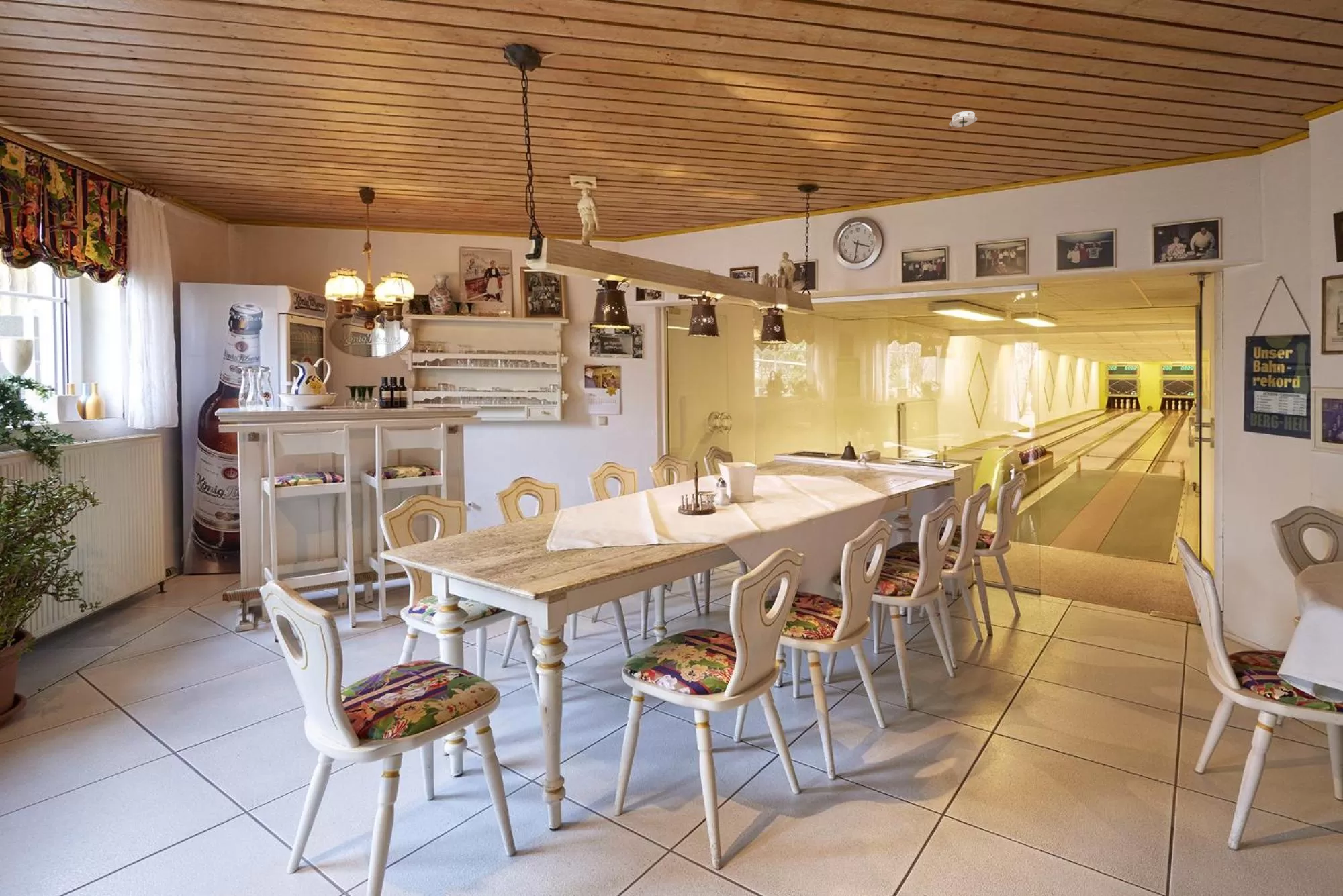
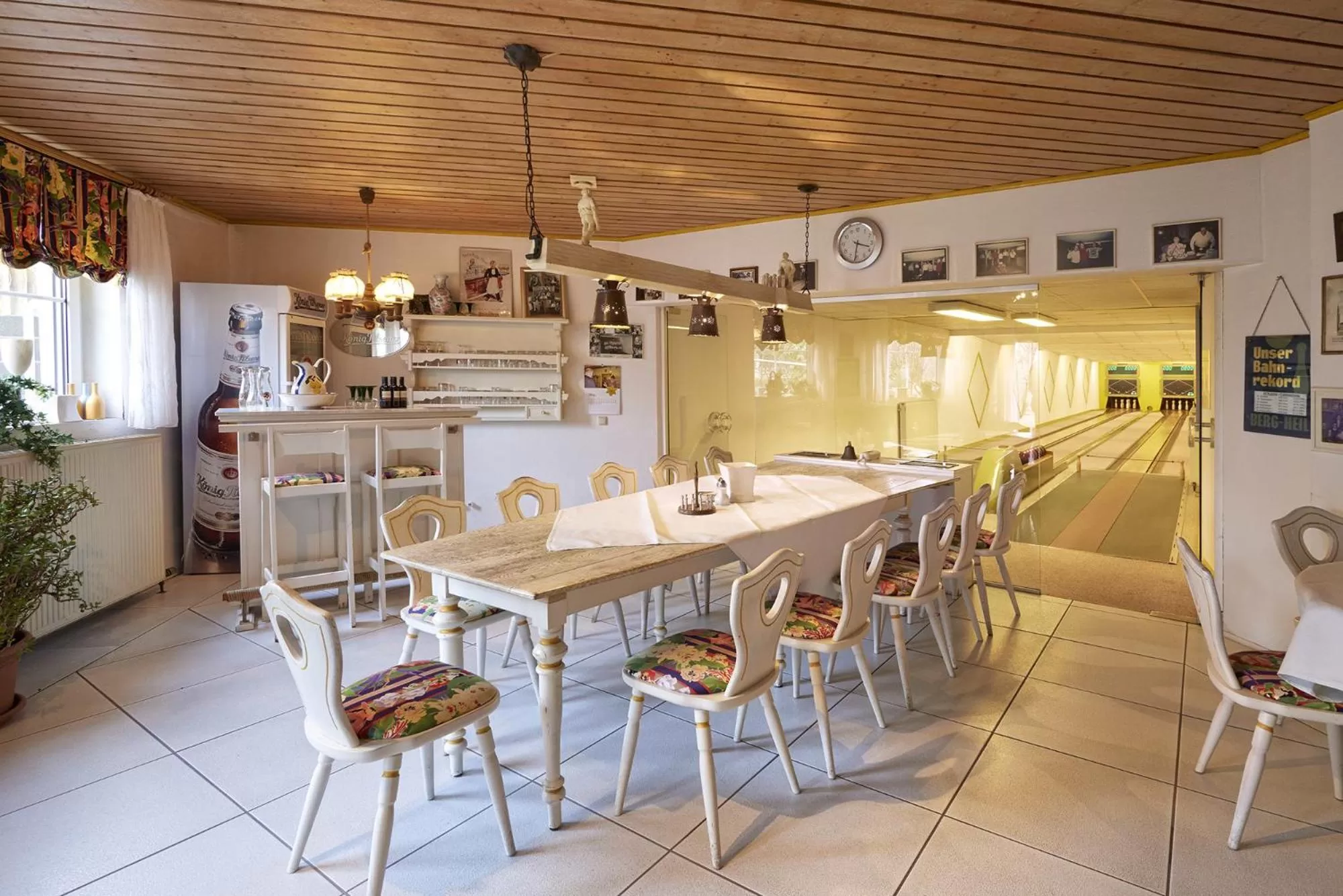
- smoke detector (962, 119)
